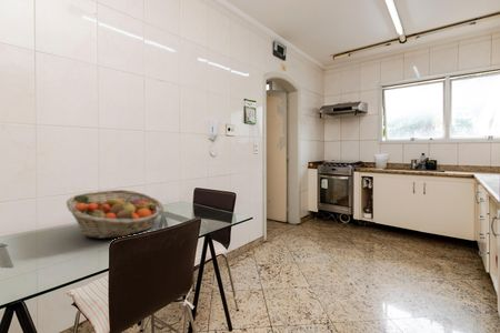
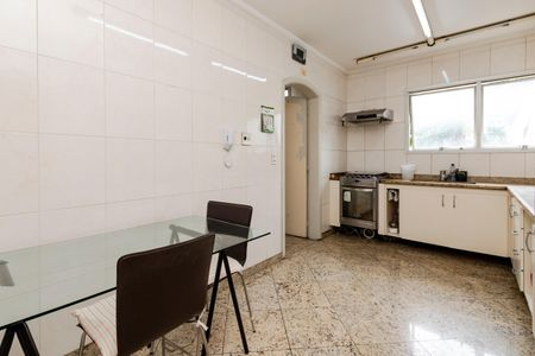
- fruit basket (119, 211)
